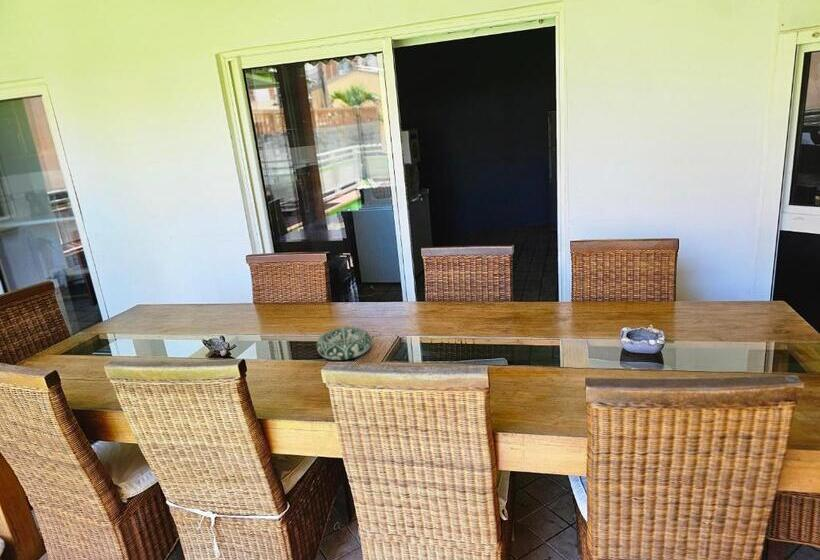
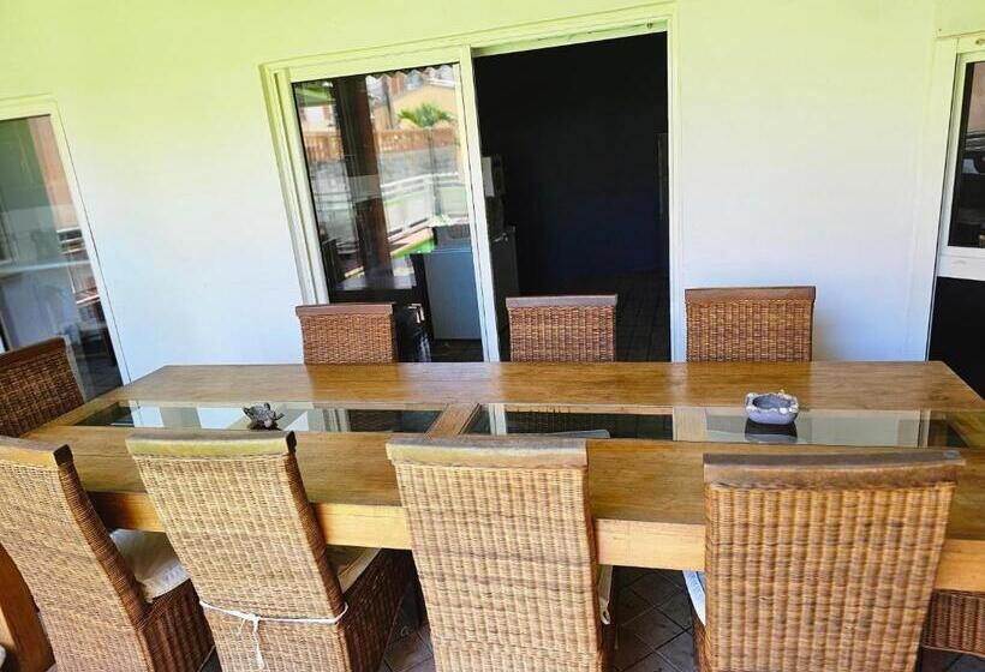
- decorative bowl (344, 343)
